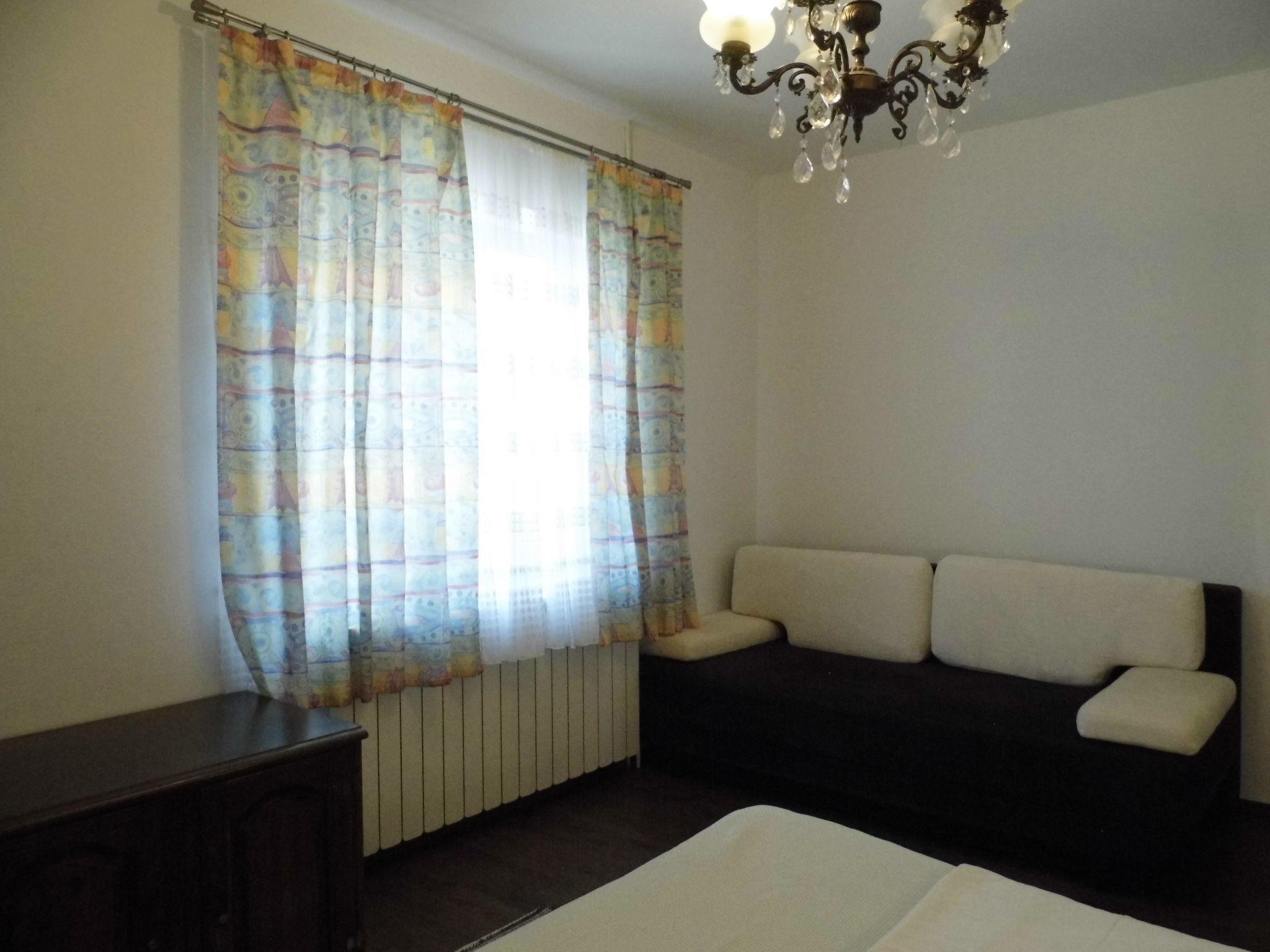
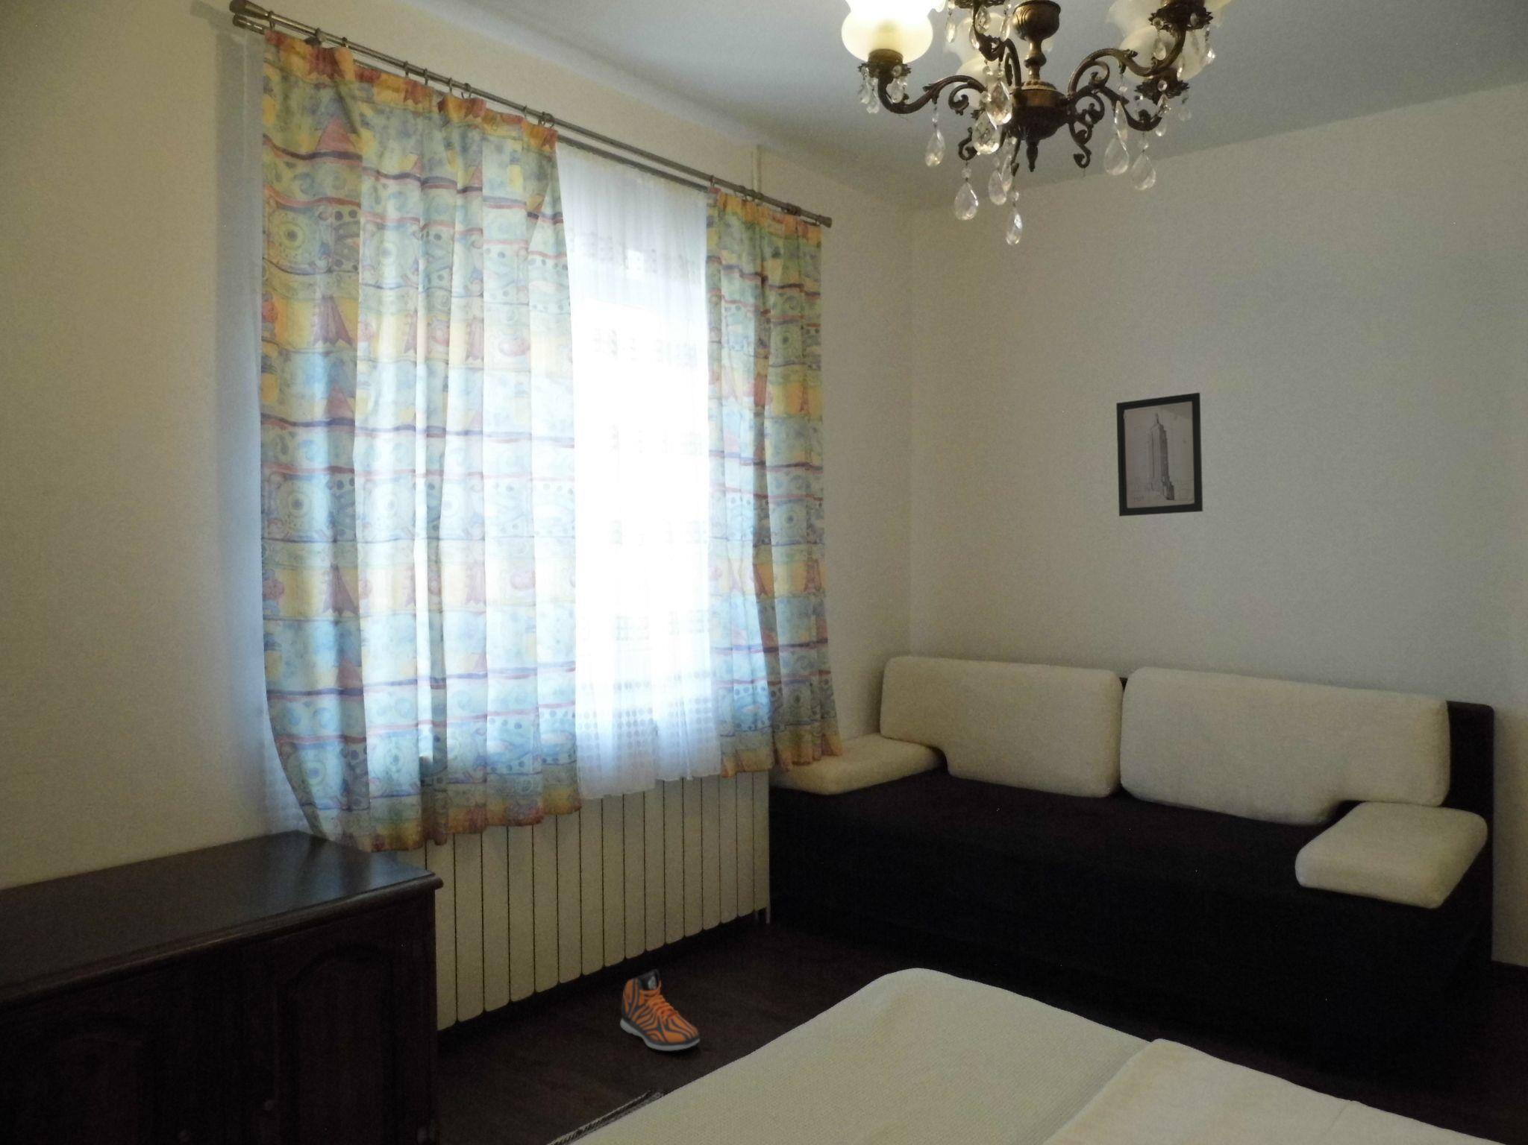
+ sneaker (656, 1007)
+ wall art (1157, 456)
